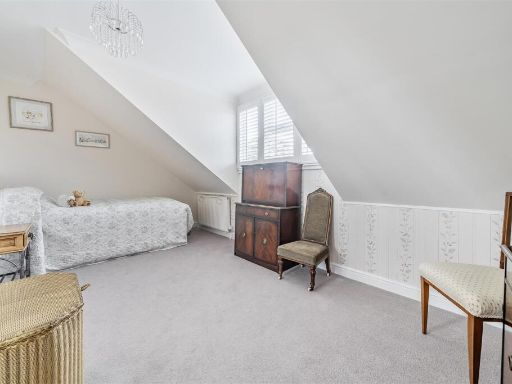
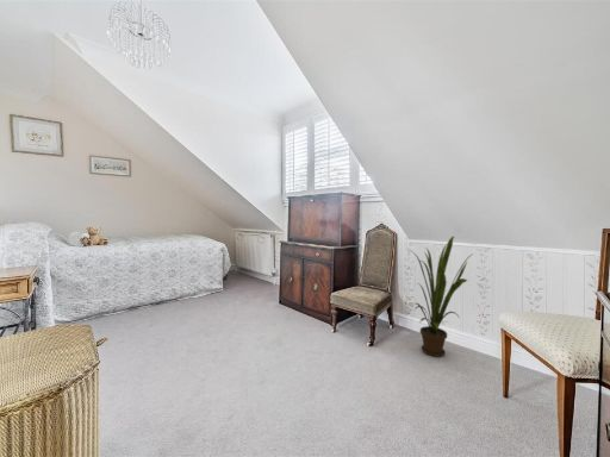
+ house plant (434, 293)
